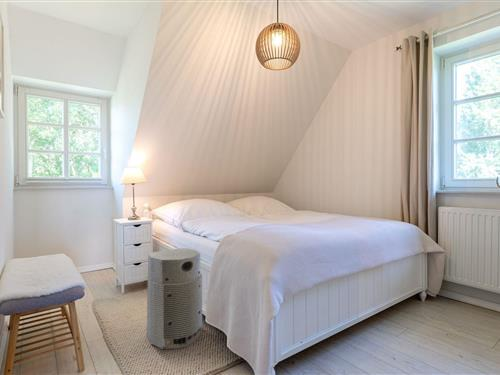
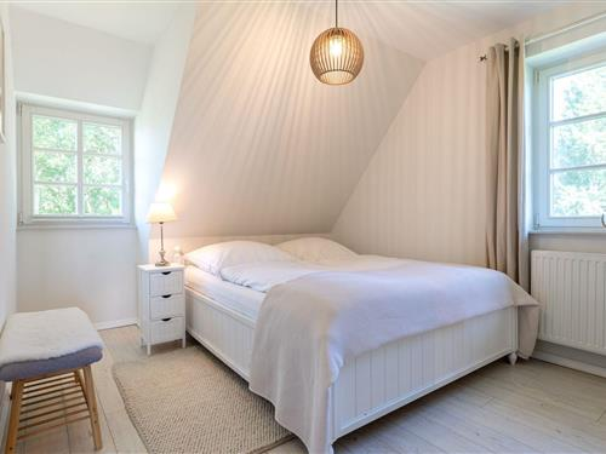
- air purifier (175, 294)
